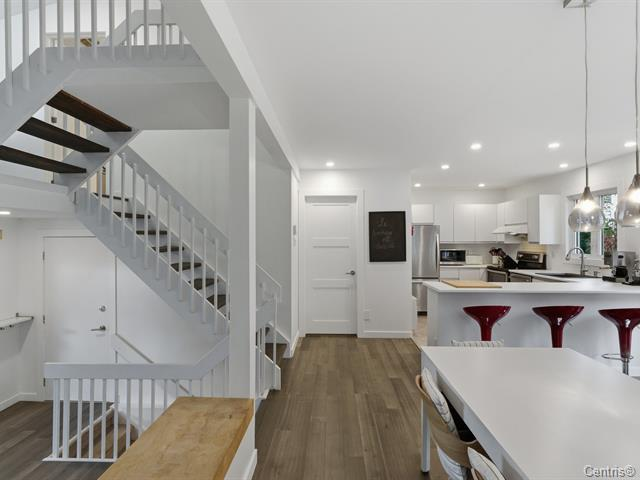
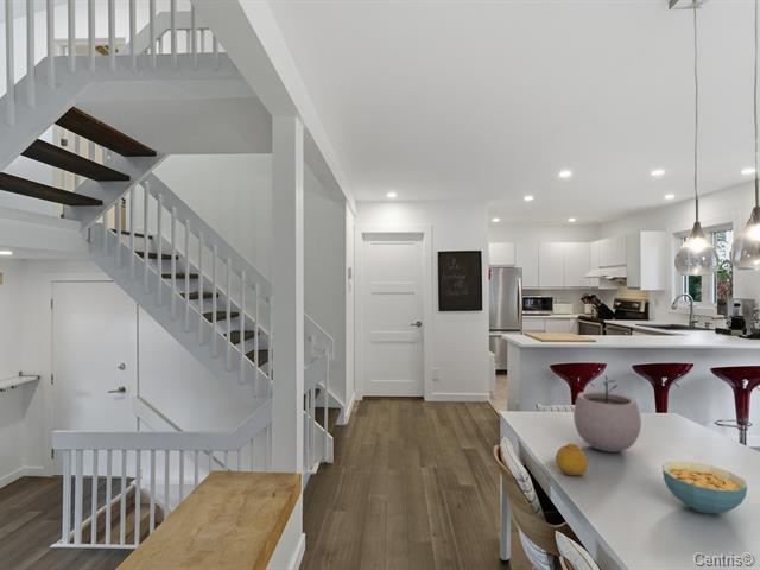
+ fruit (571, 458)
+ cereal bowl (702, 492)
+ plant pot (606, 411)
